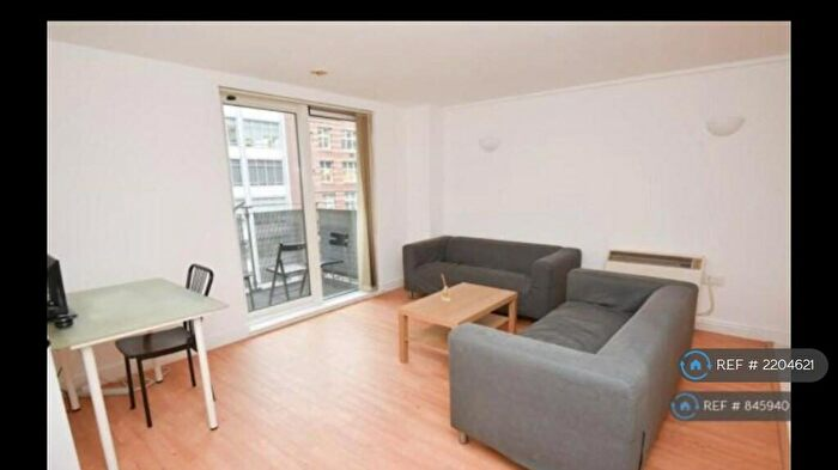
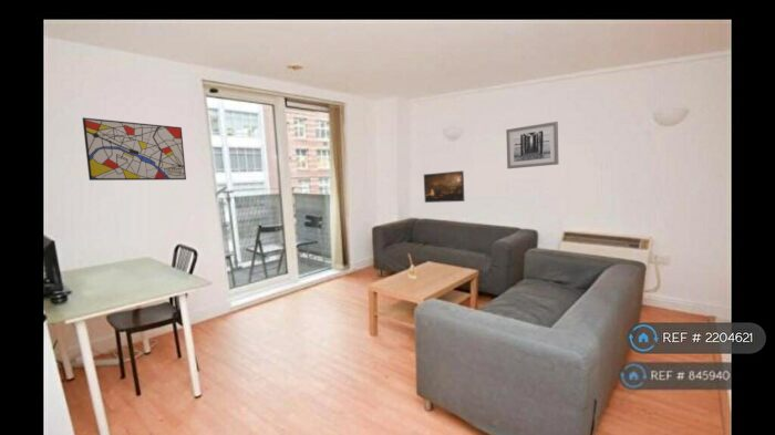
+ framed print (443, 187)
+ wall art (138, 152)
+ wall art (530, 146)
